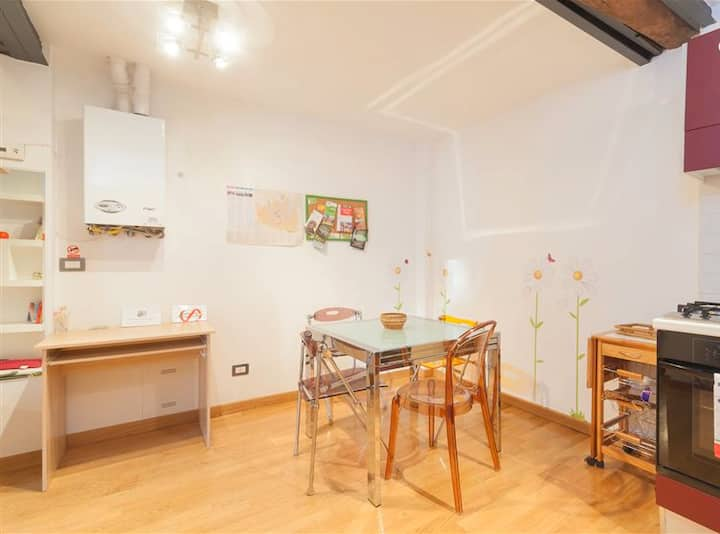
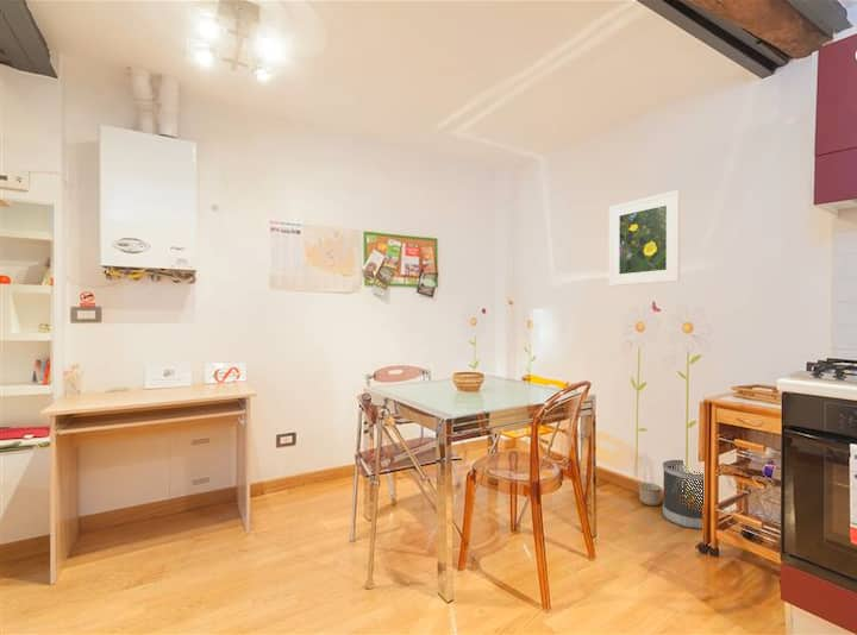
+ wastebasket (688, 492)
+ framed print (642, 241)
+ planter (650, 493)
